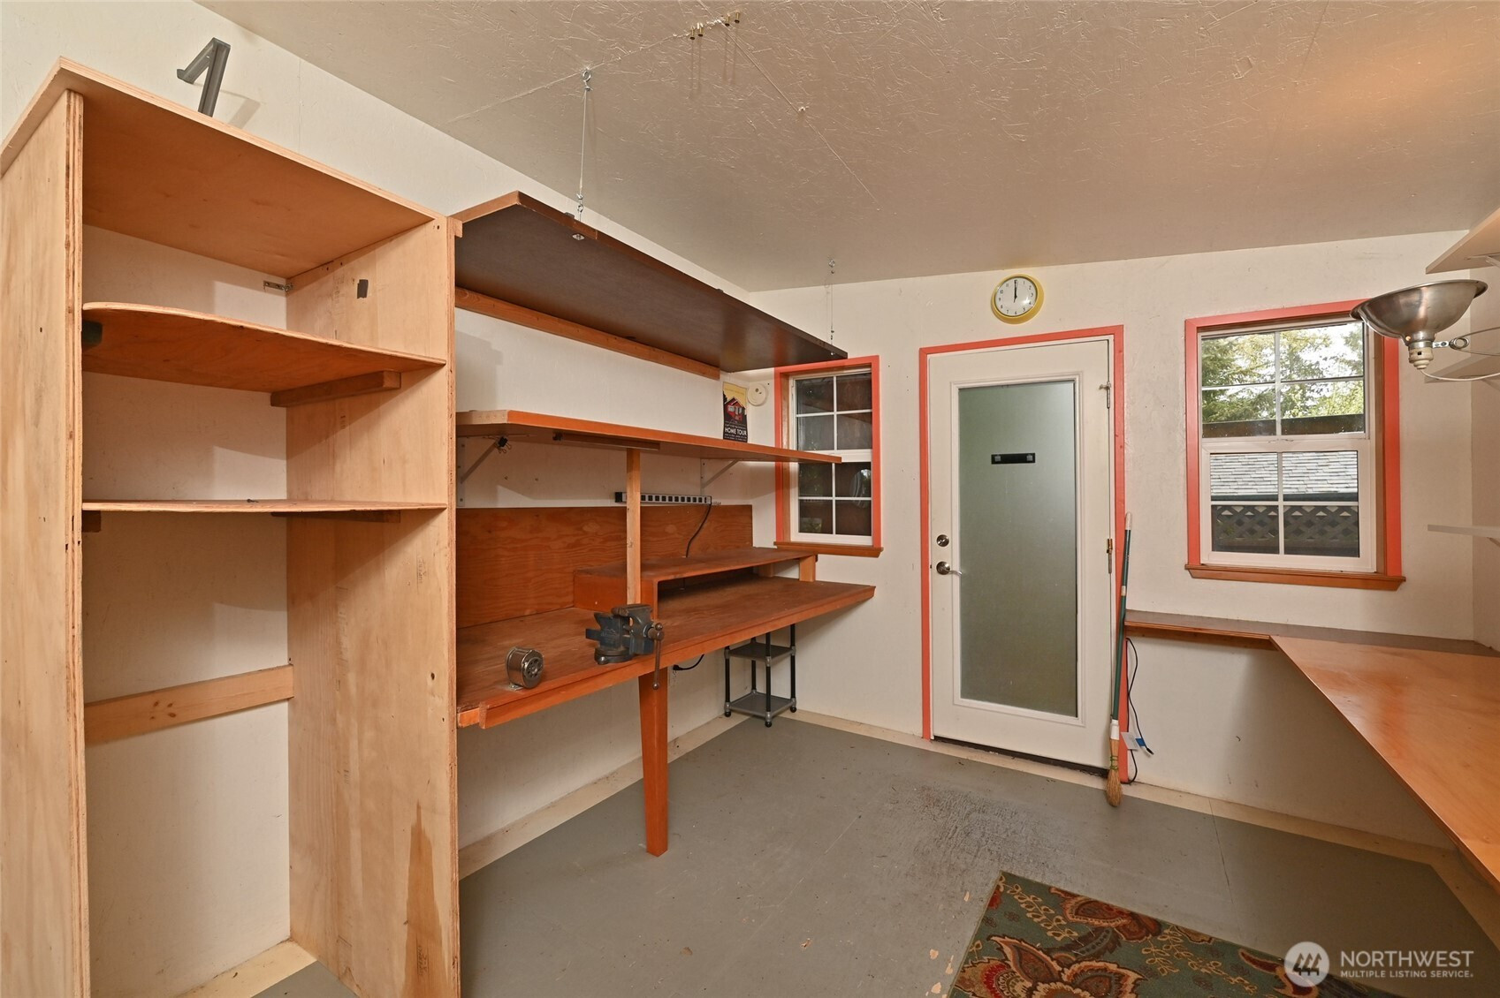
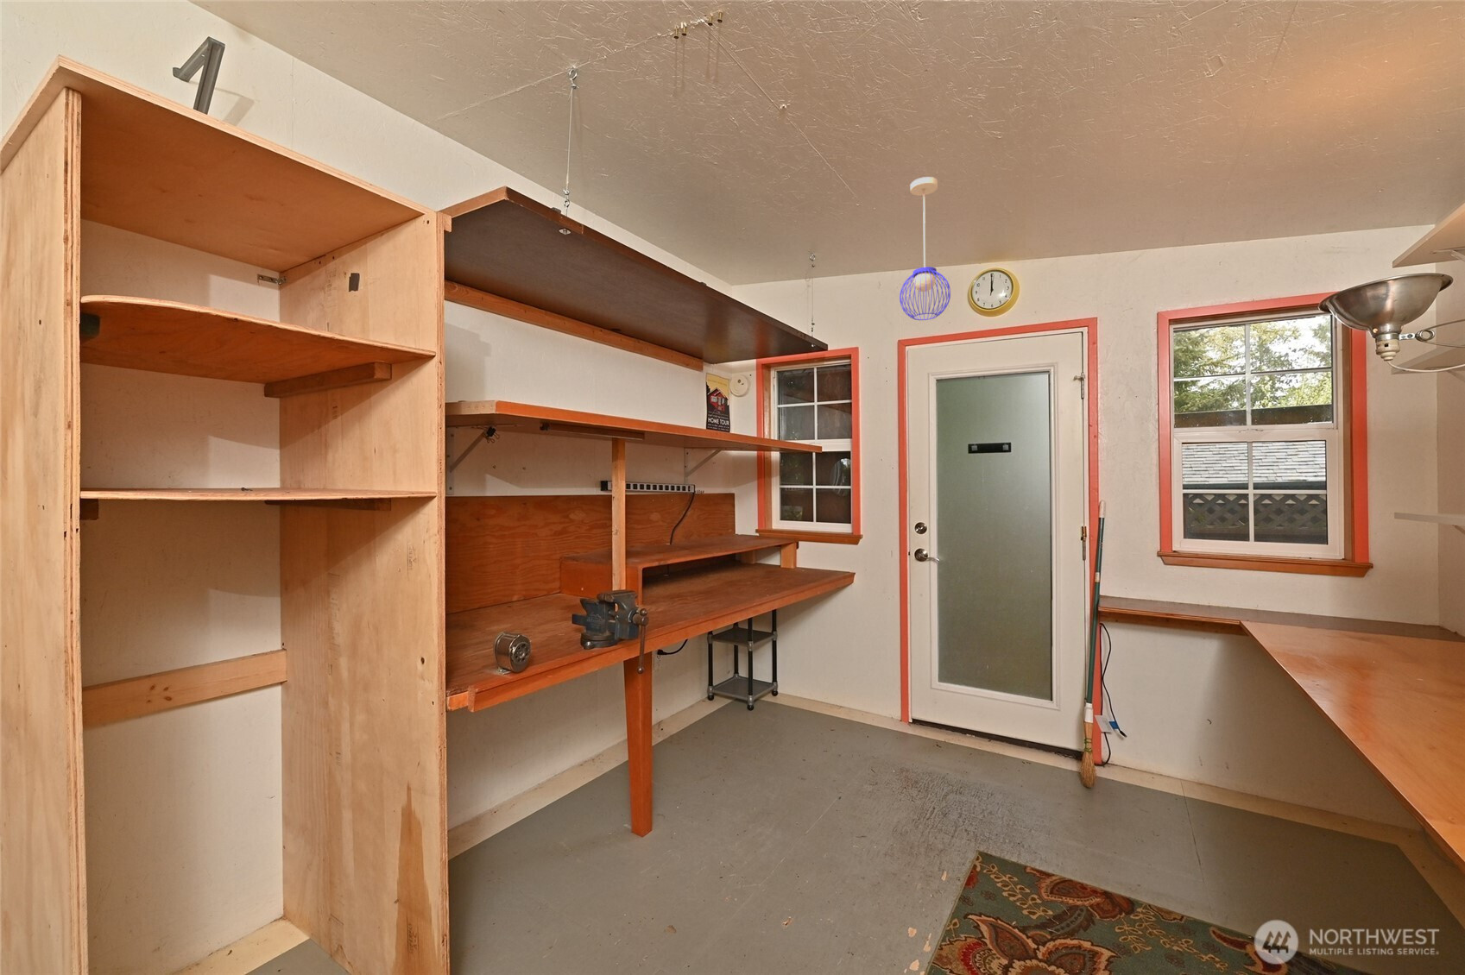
+ pendant light (924, 250)
